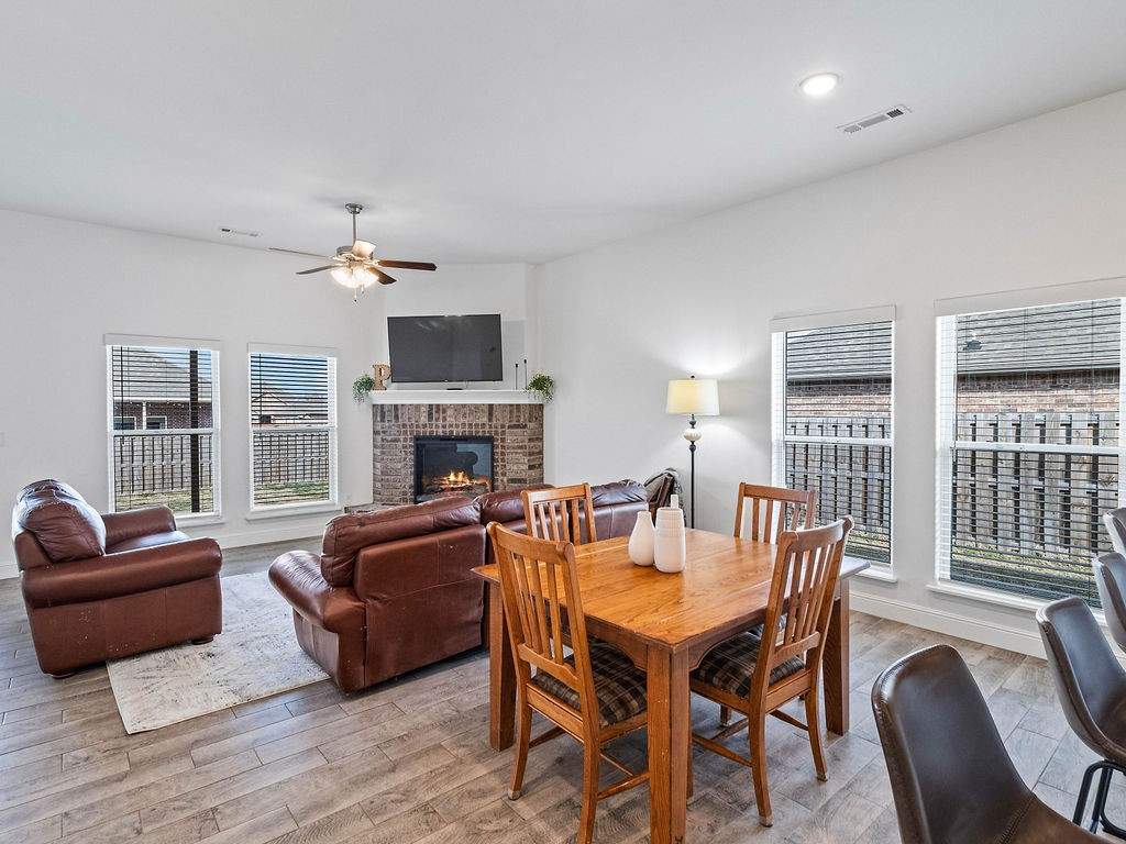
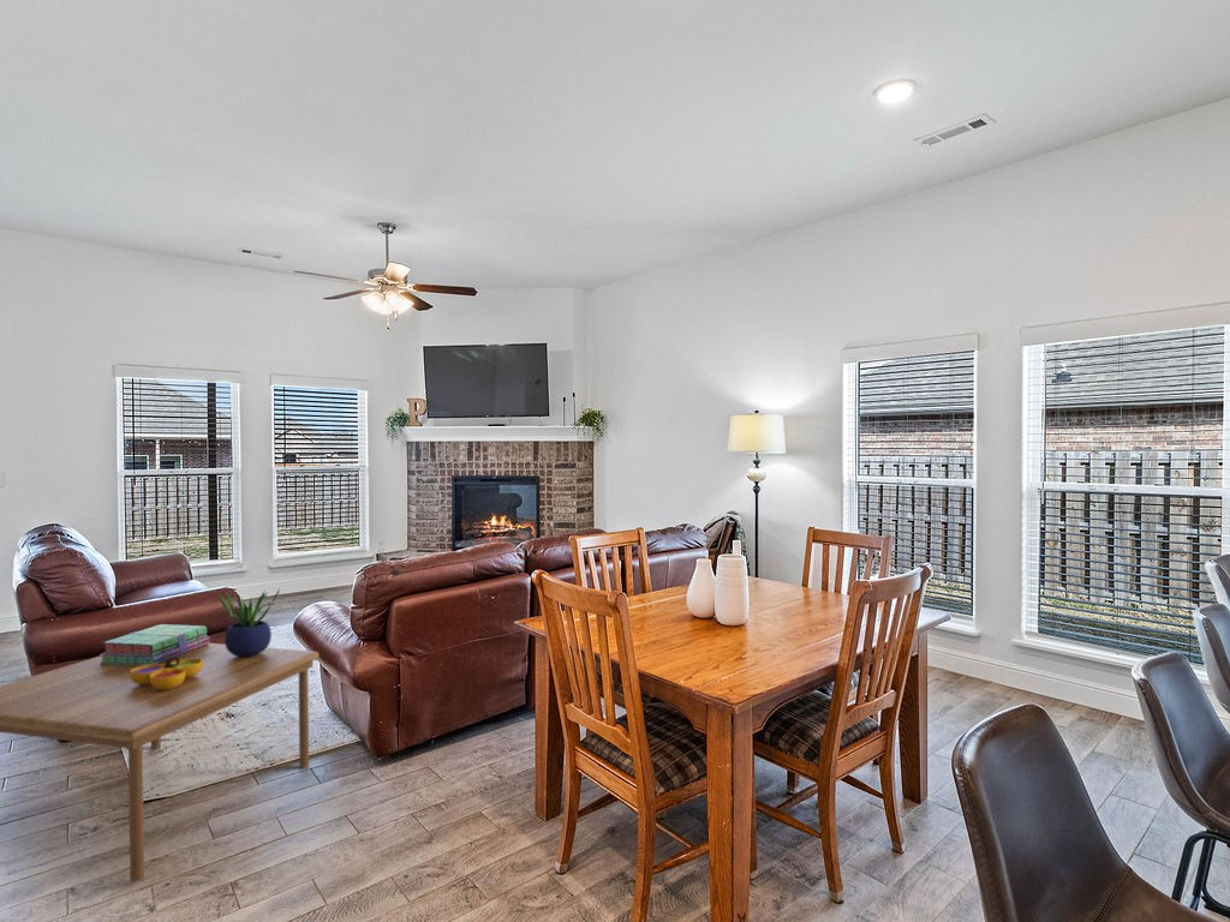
+ decorative bowl (167, 670)
+ potted plant (245, 619)
+ coffee table (147, 738)
+ stack of books (156, 642)
